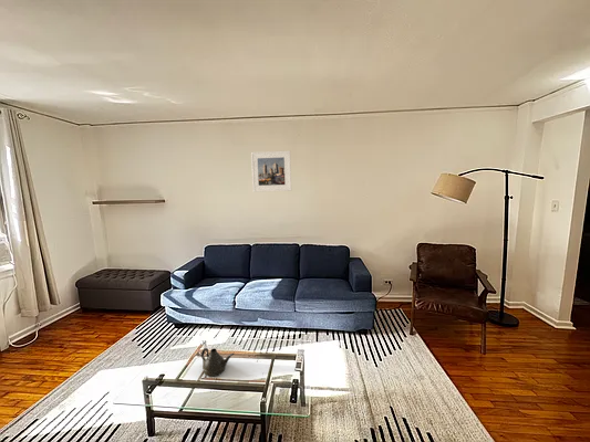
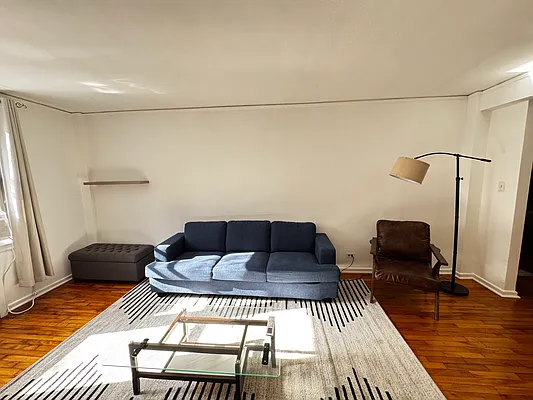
- teapot (217, 360)
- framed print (271, 171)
